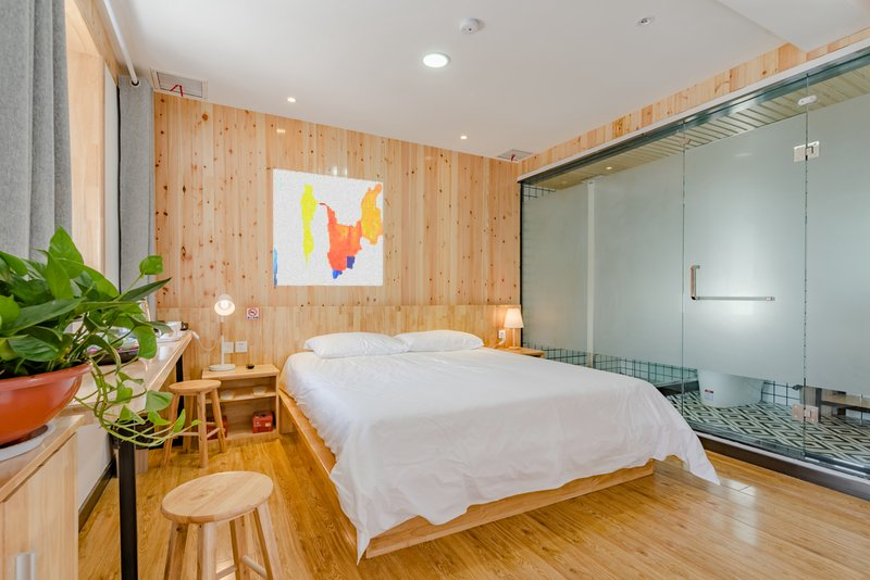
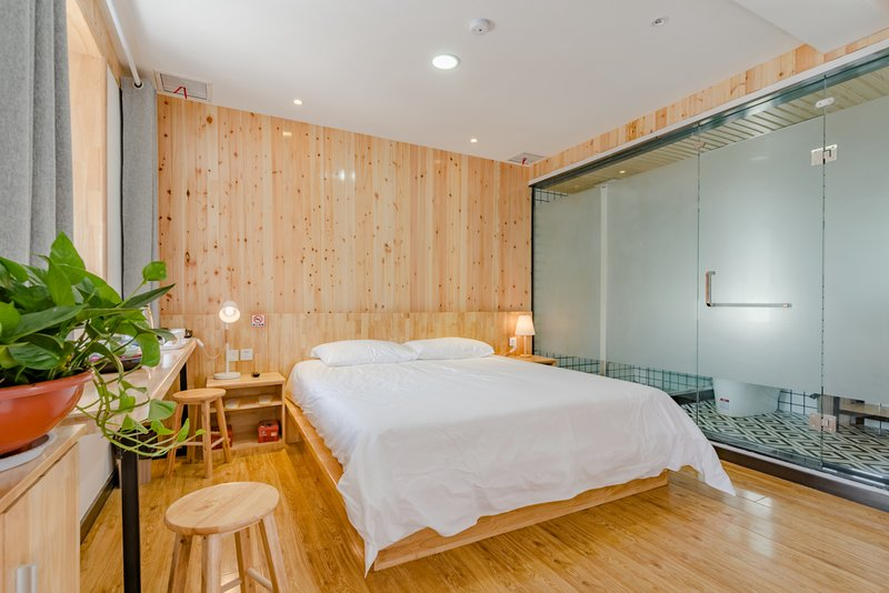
- wall art (331, 230)
